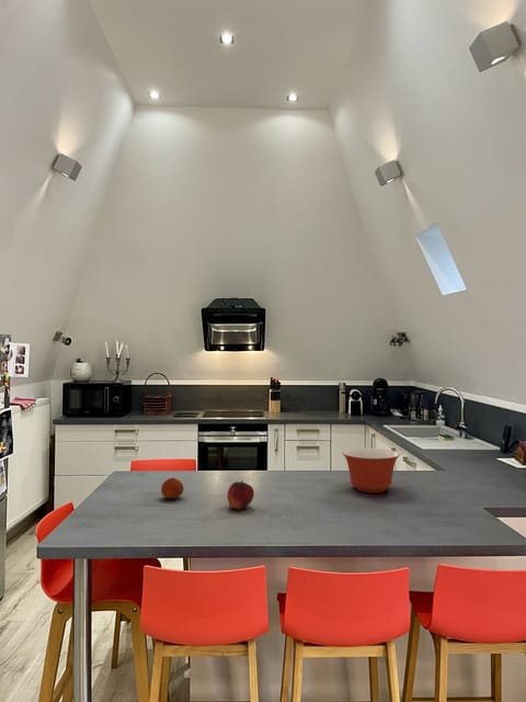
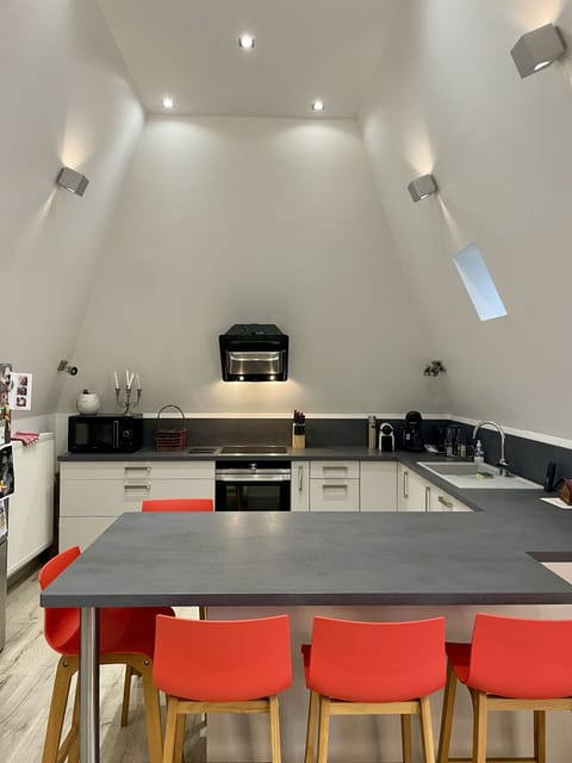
- mixing bowl (370, 471)
- fruit (240, 495)
- fruit (172, 488)
